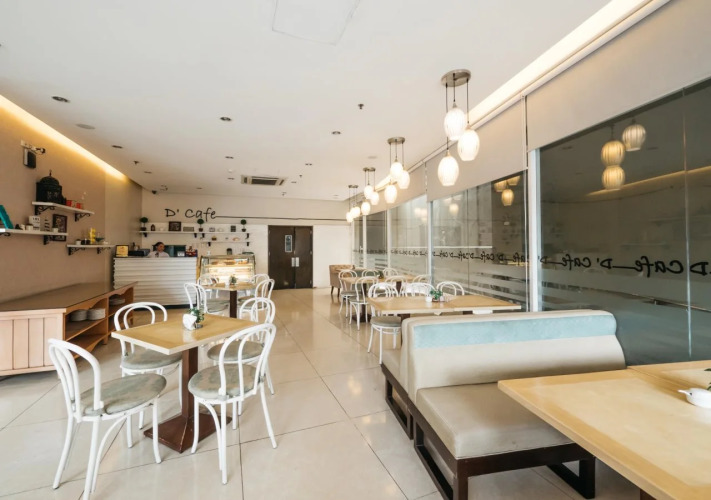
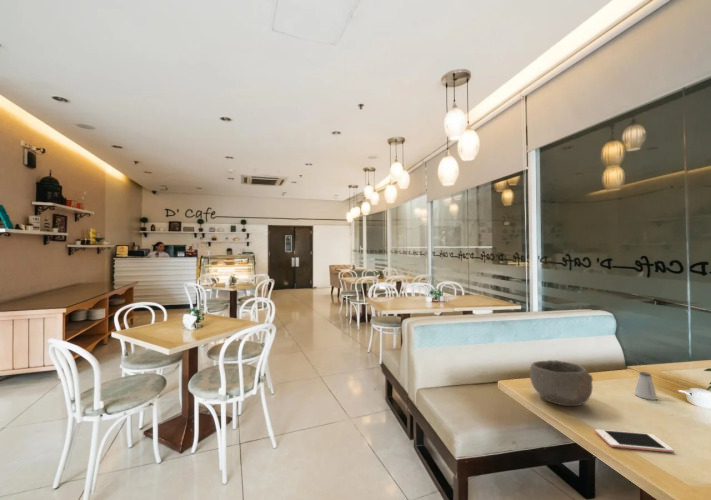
+ cell phone (632, 440)
+ bowl (559, 382)
+ saltshaker (645, 384)
